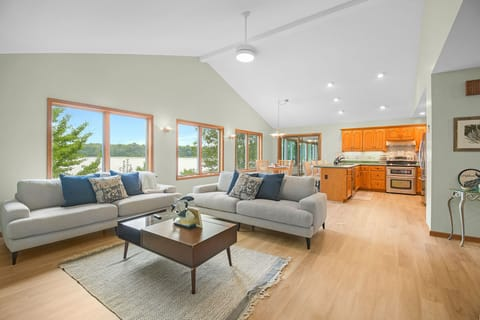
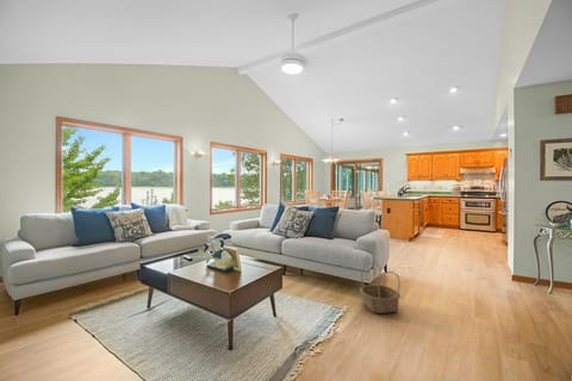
+ basket (379, 287)
